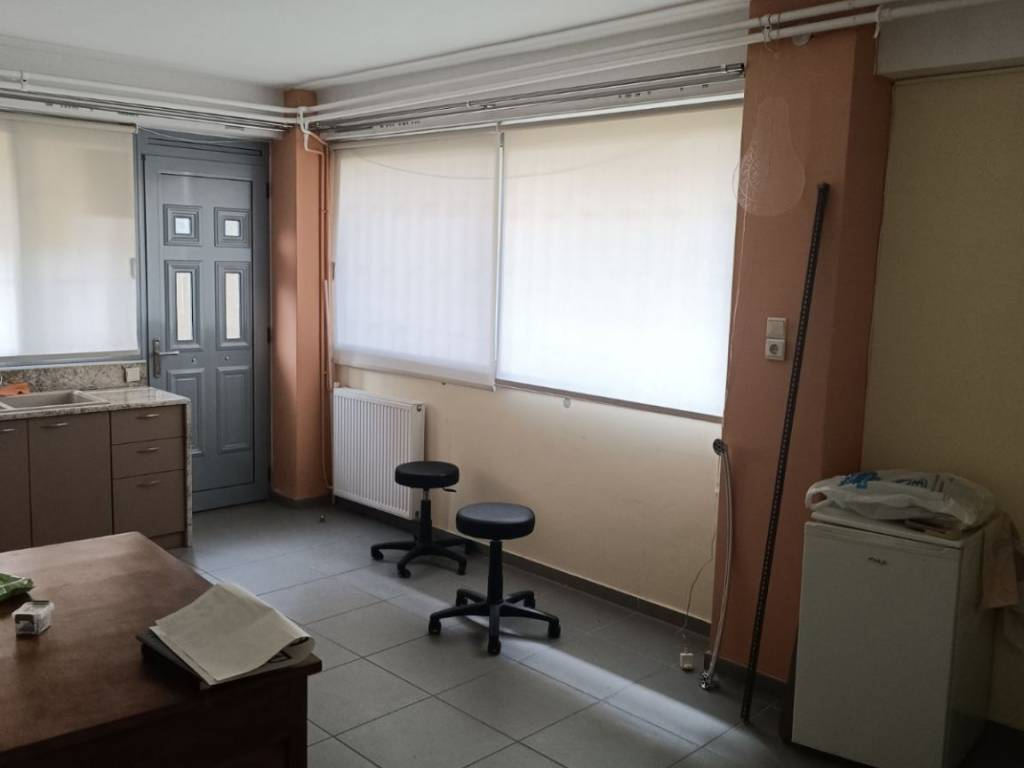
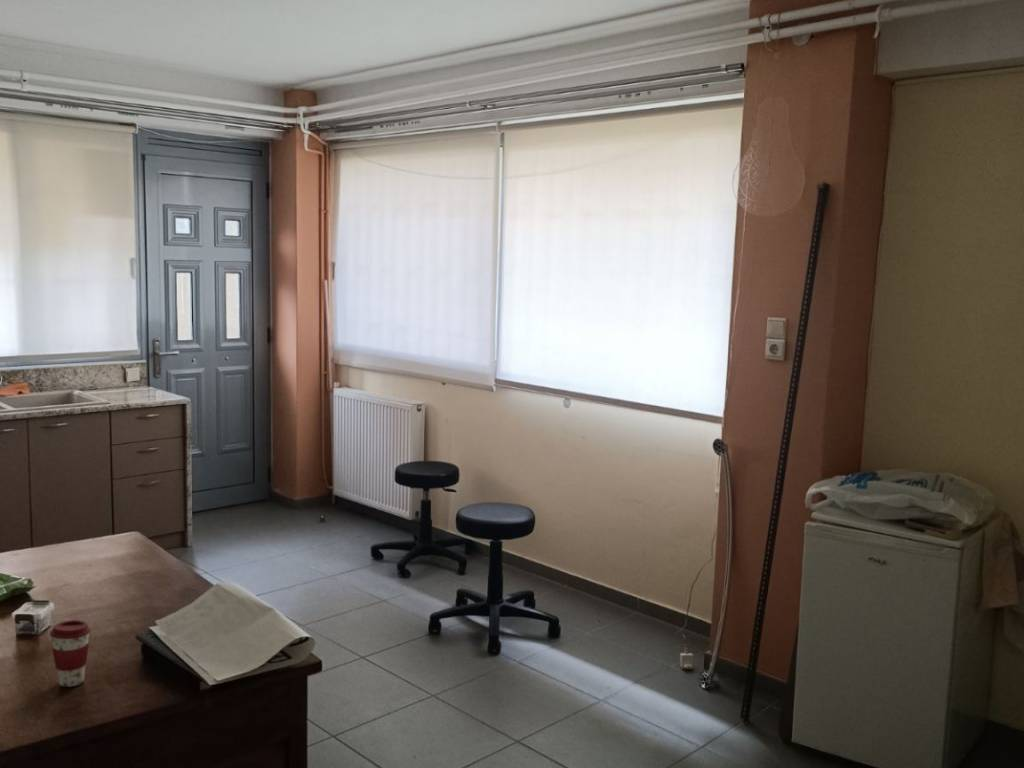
+ coffee cup (70, 653)
